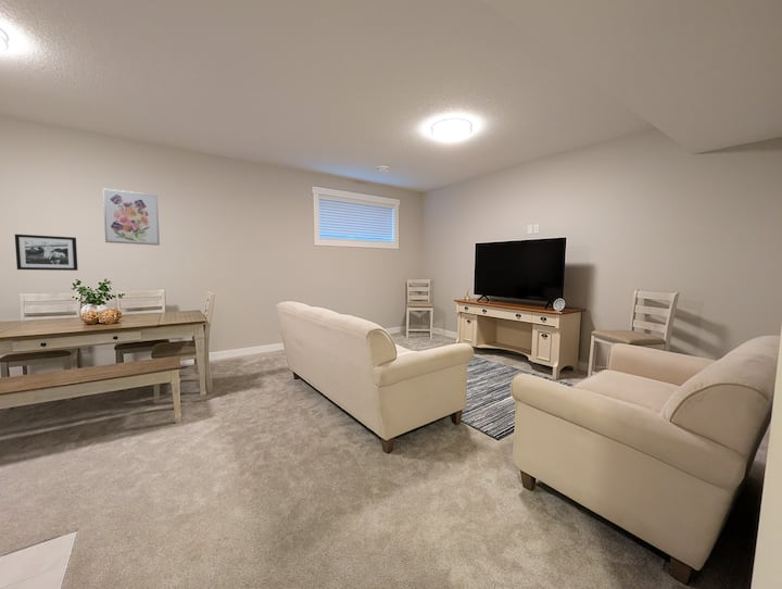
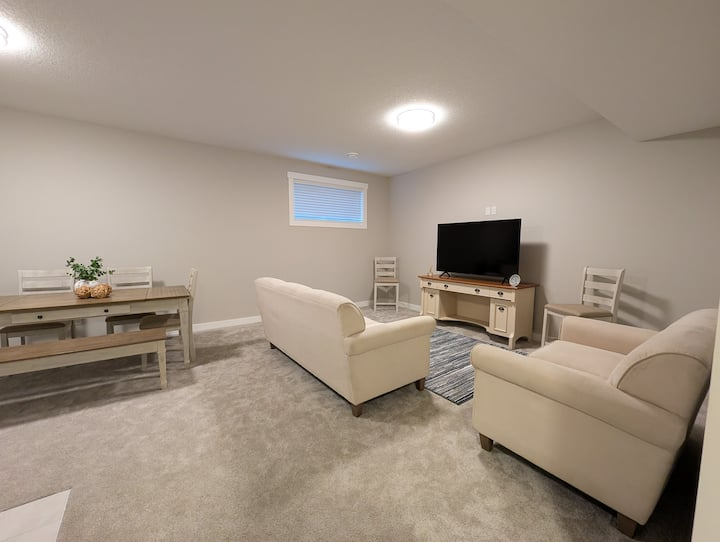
- picture frame (47, 252)
- wall art (133, 217)
